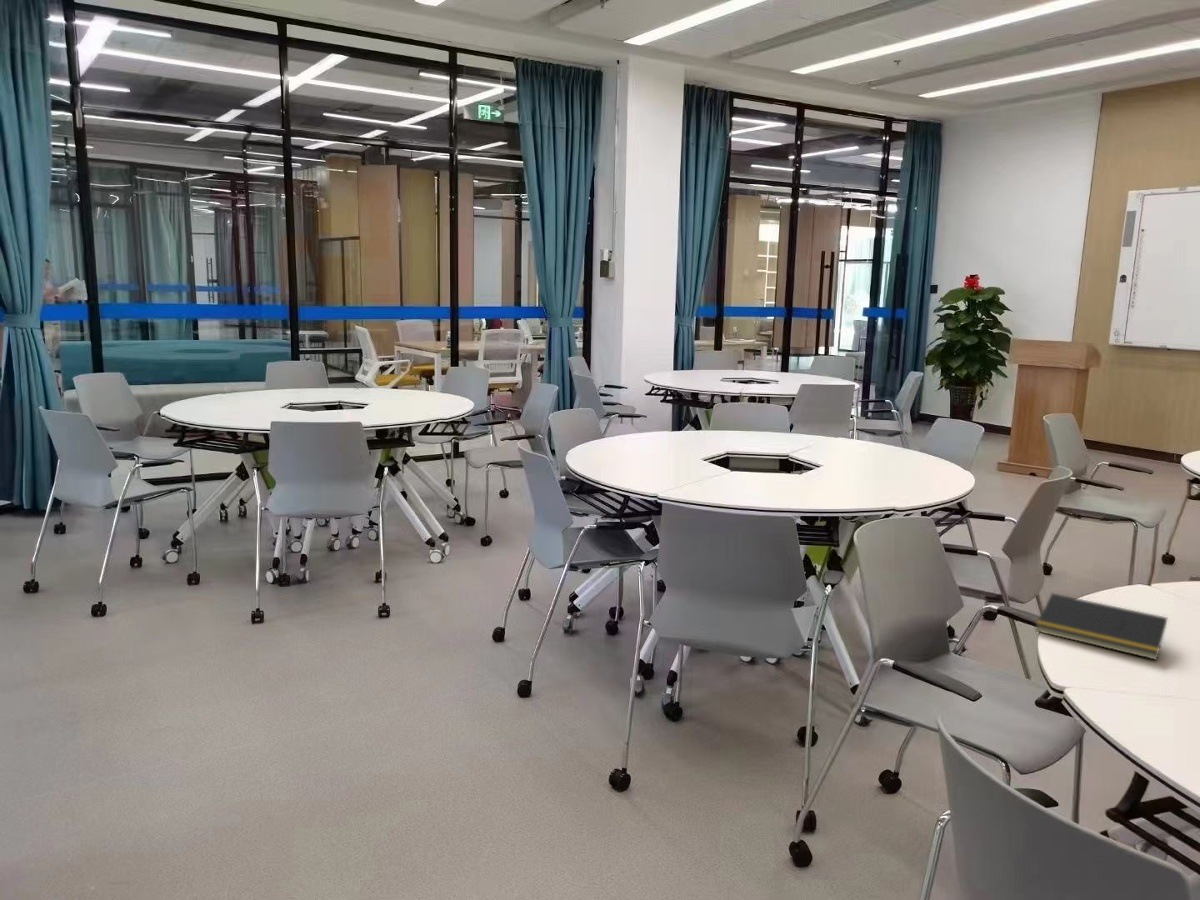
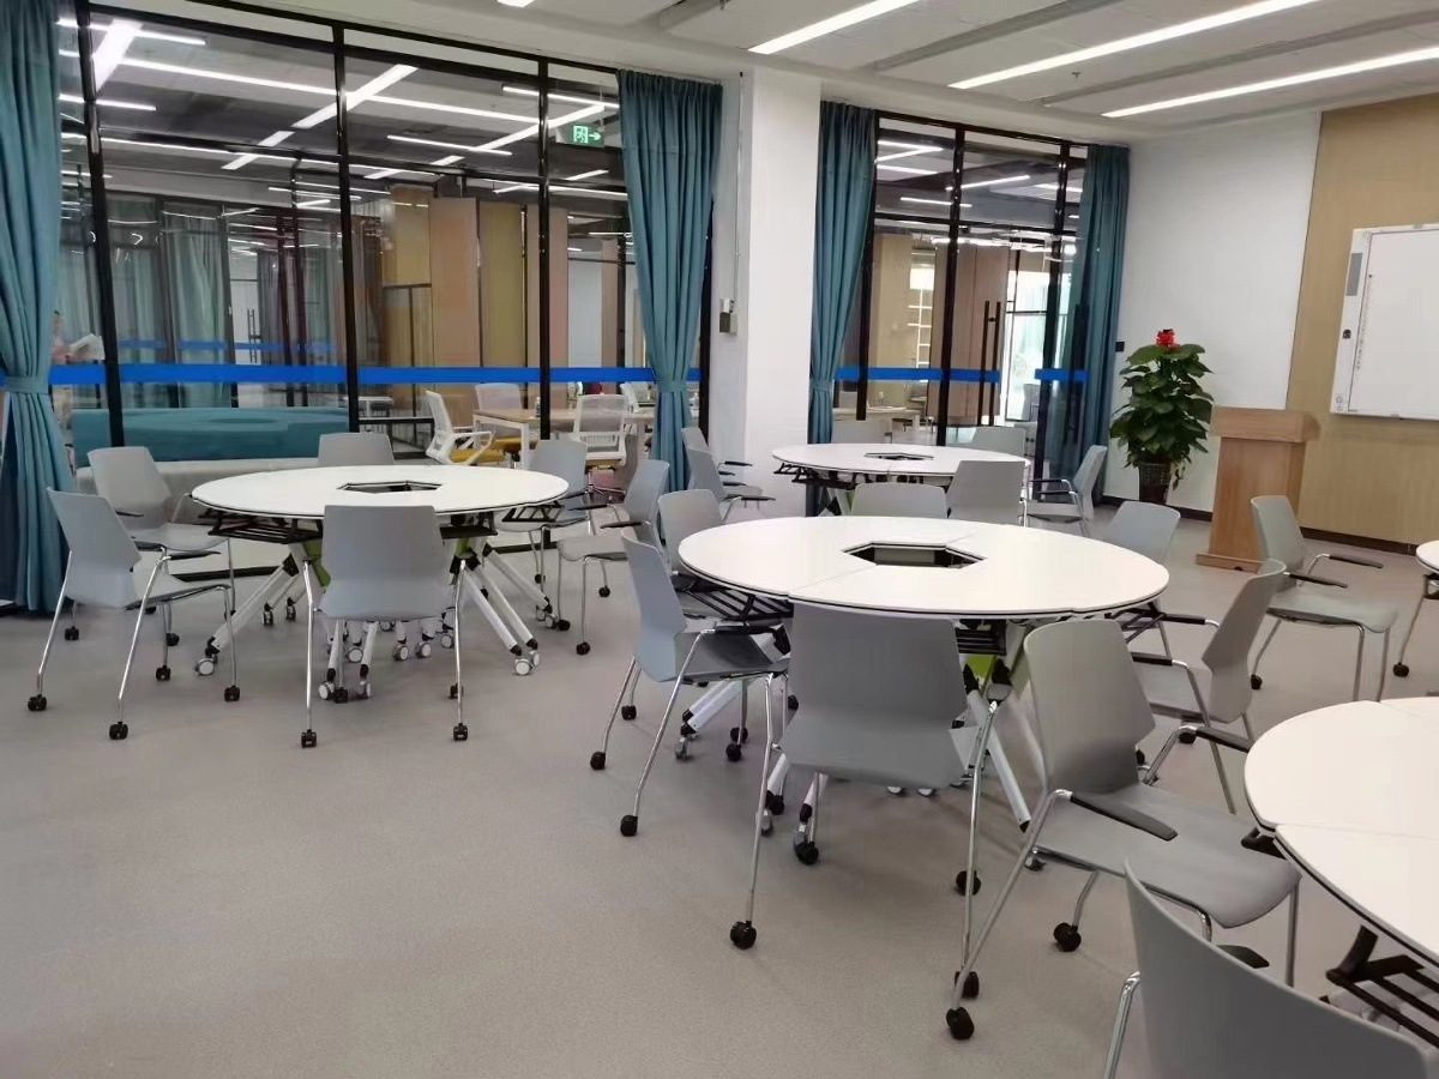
- notepad (1100, 624)
